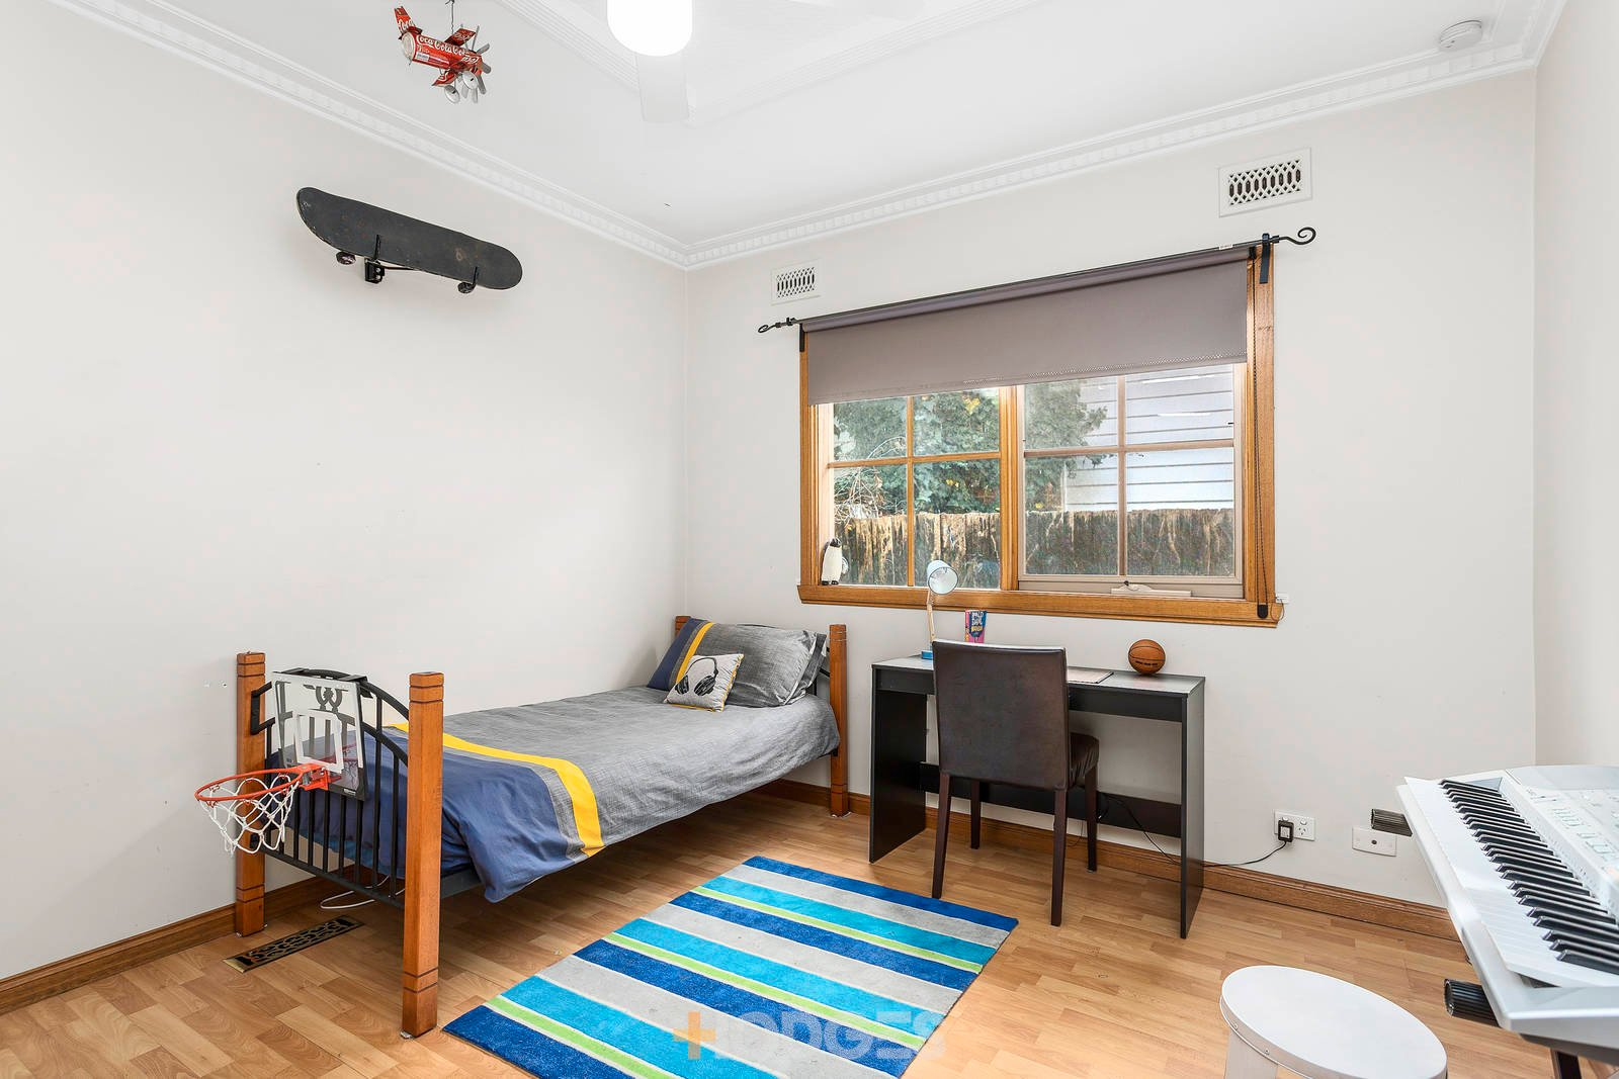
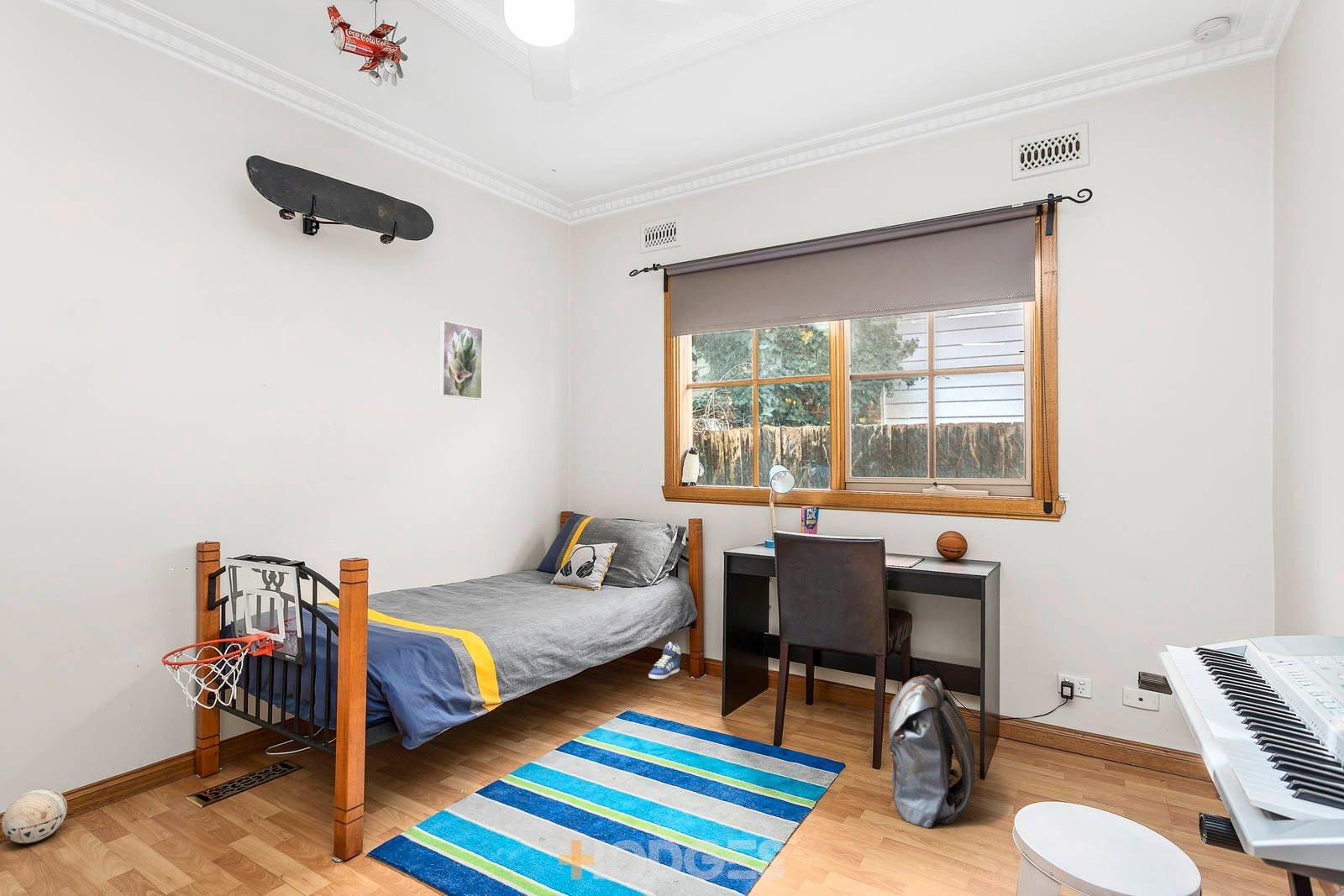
+ backpack (928, 740)
+ sneaker (664, 658)
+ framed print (461, 361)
+ decorative ball (35, 815)
